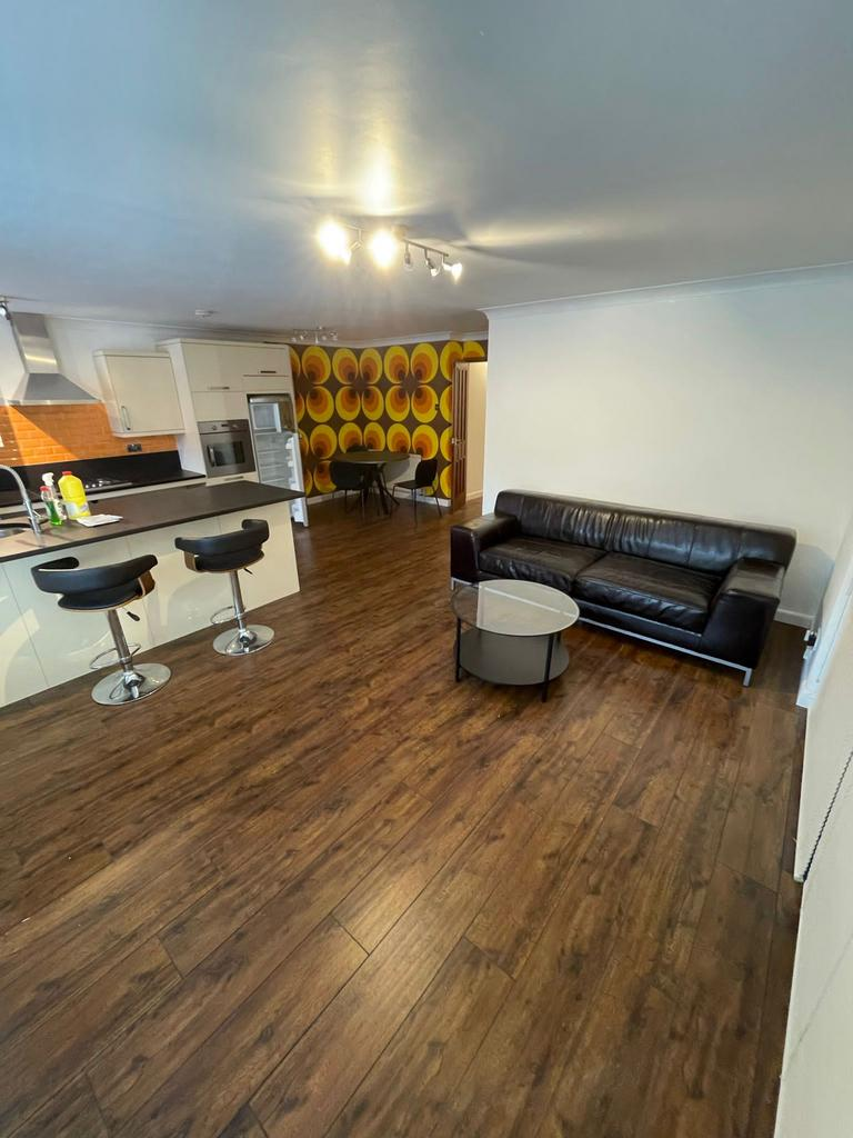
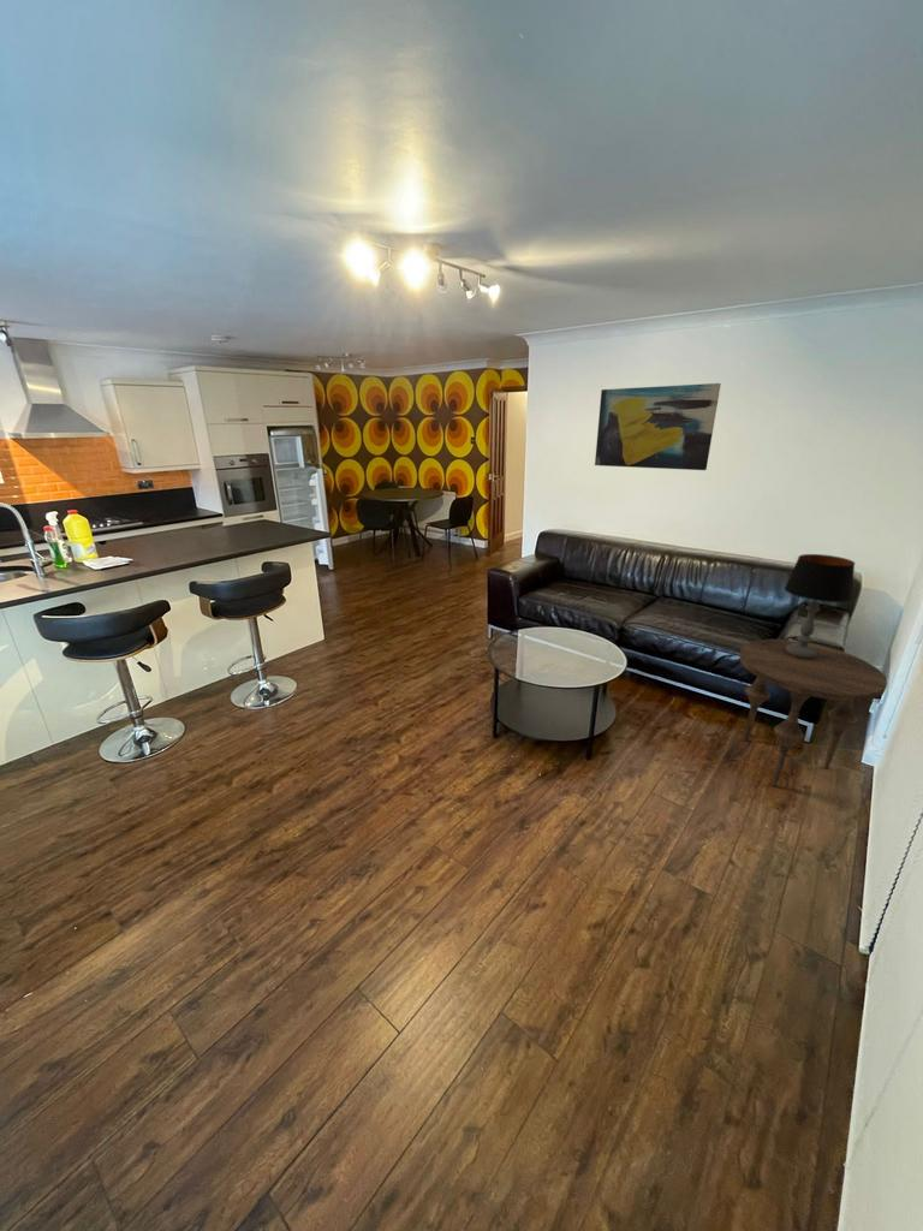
+ side table (794, 715)
+ table lamp (812, 608)
+ wall art (651, 428)
